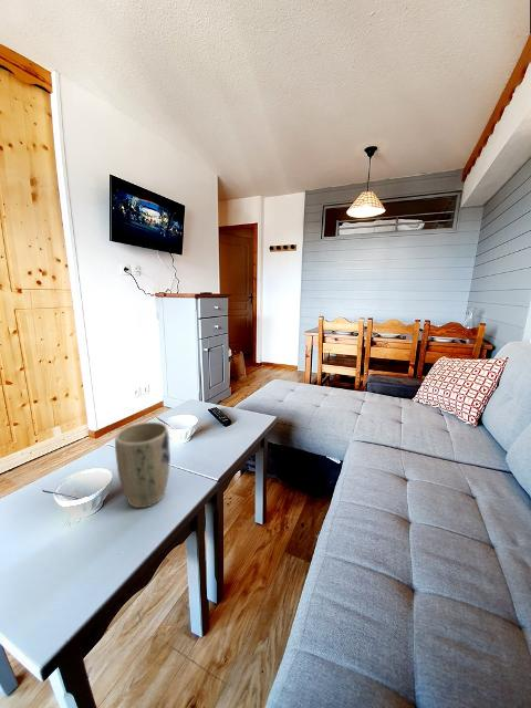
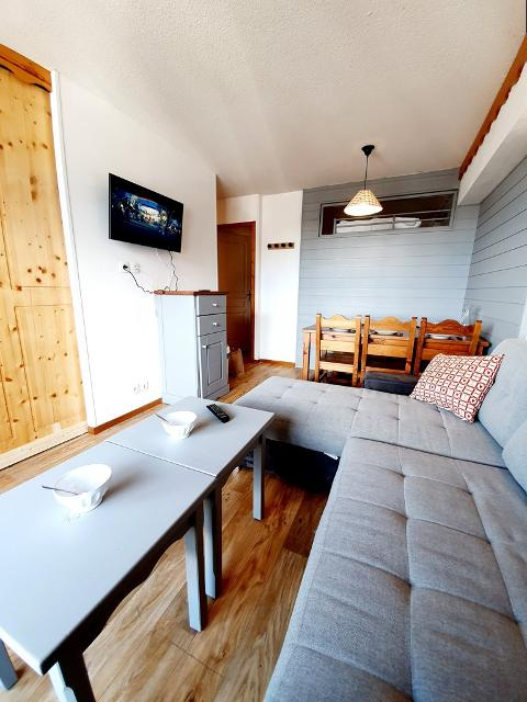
- plant pot (145, 465)
